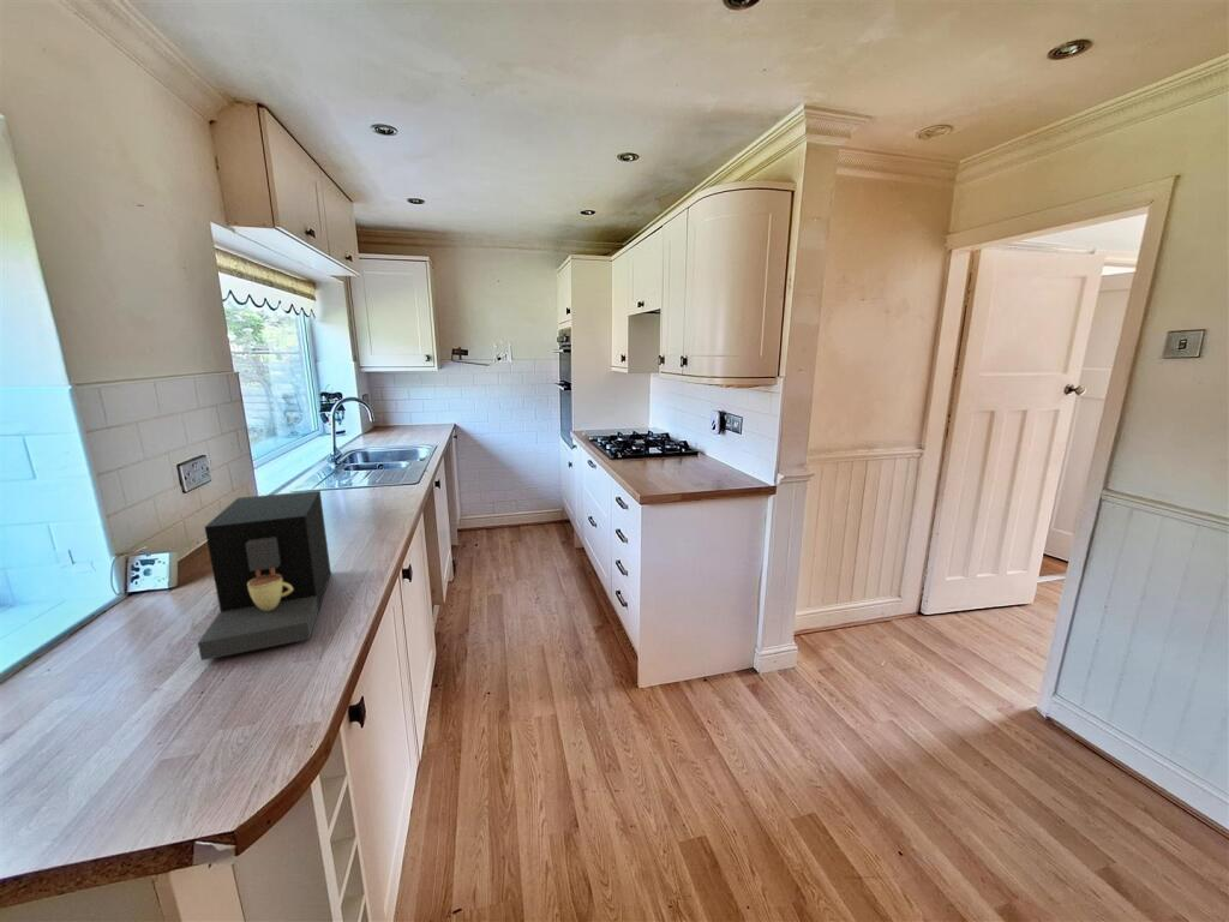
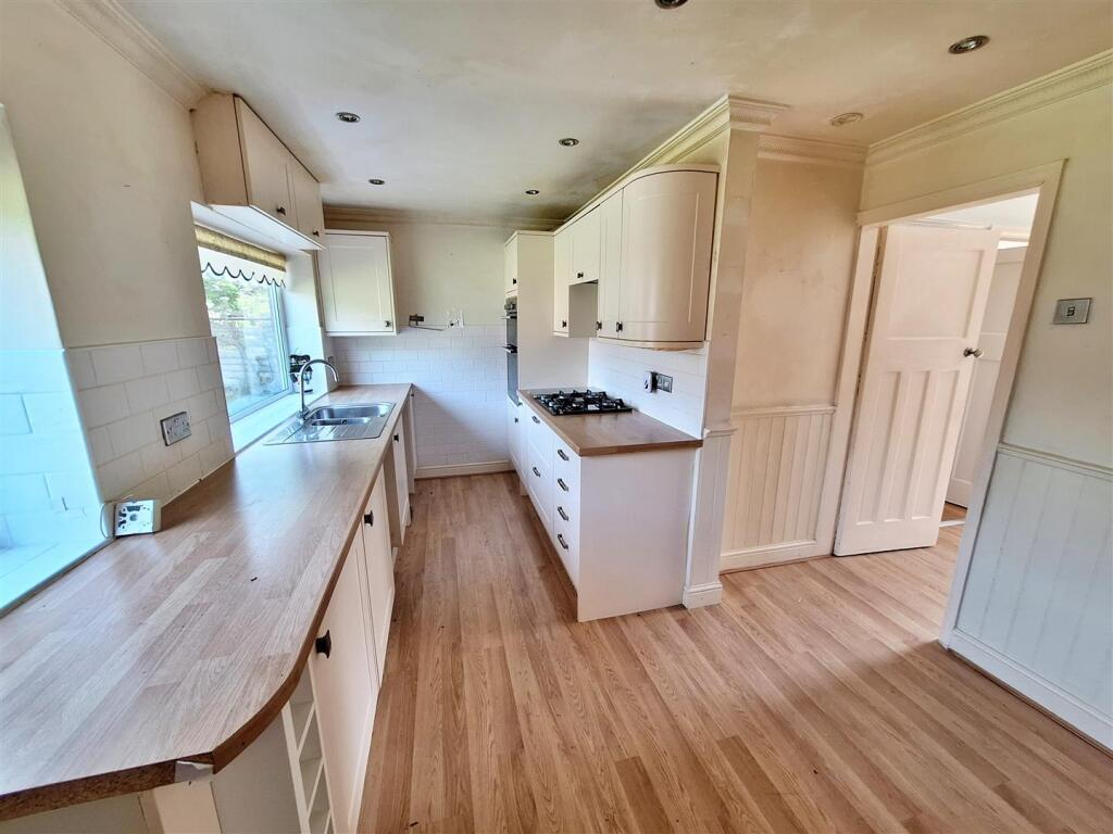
- coffee maker (270, 563)
